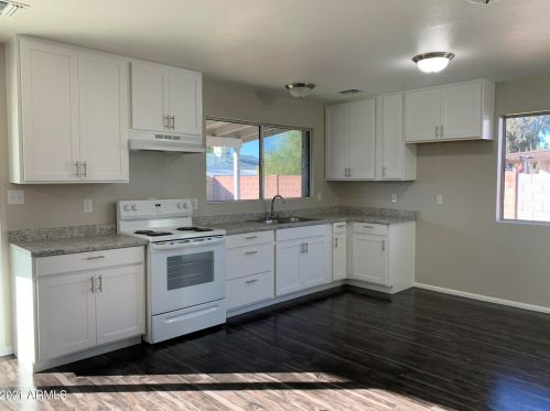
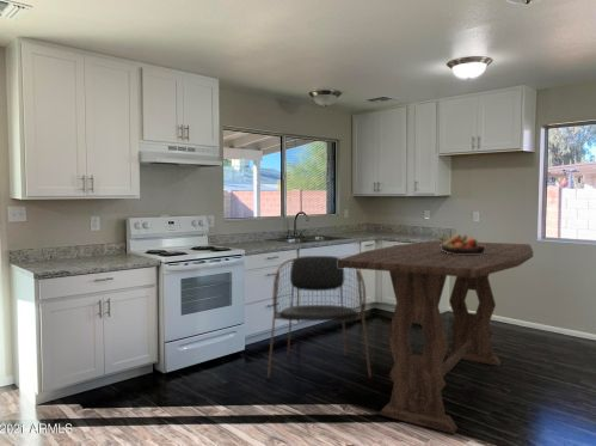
+ dining chair (318, 313)
+ fruit bowl (462, 243)
+ dining table (454, 317)
